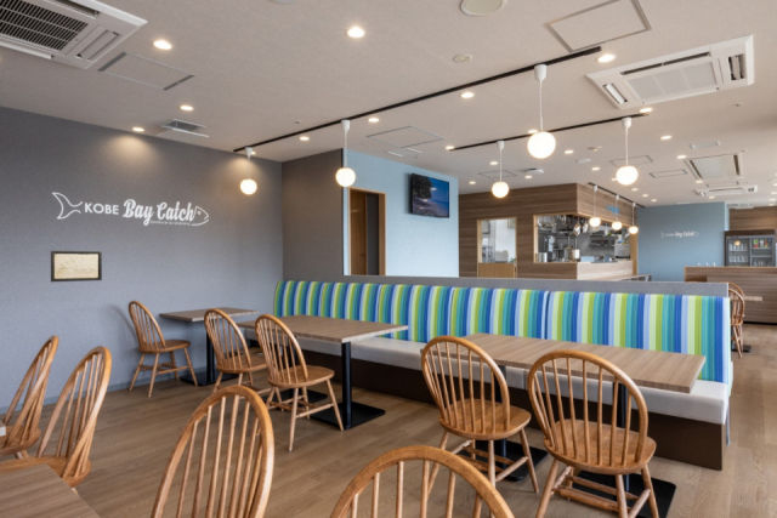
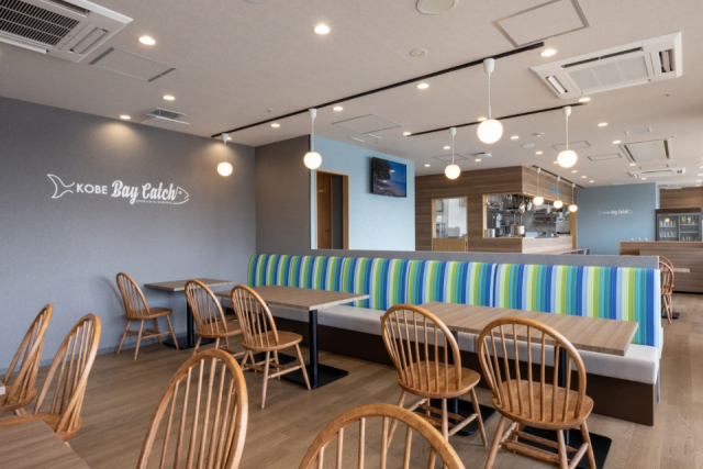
- wall art (76, 266)
